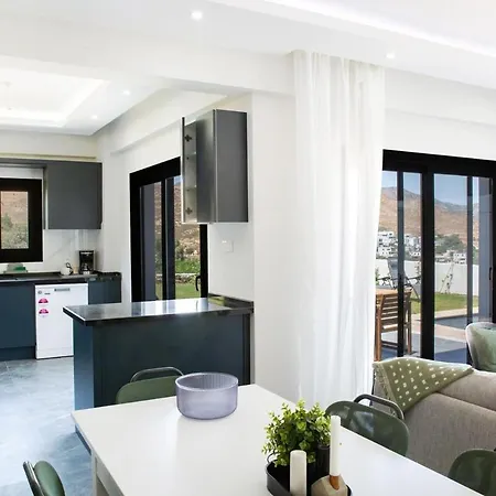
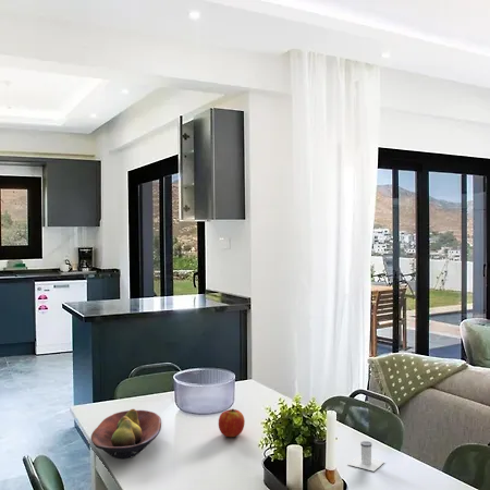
+ fruit bowl (127, 429)
+ salt shaker (366, 453)
+ apple (231, 420)
